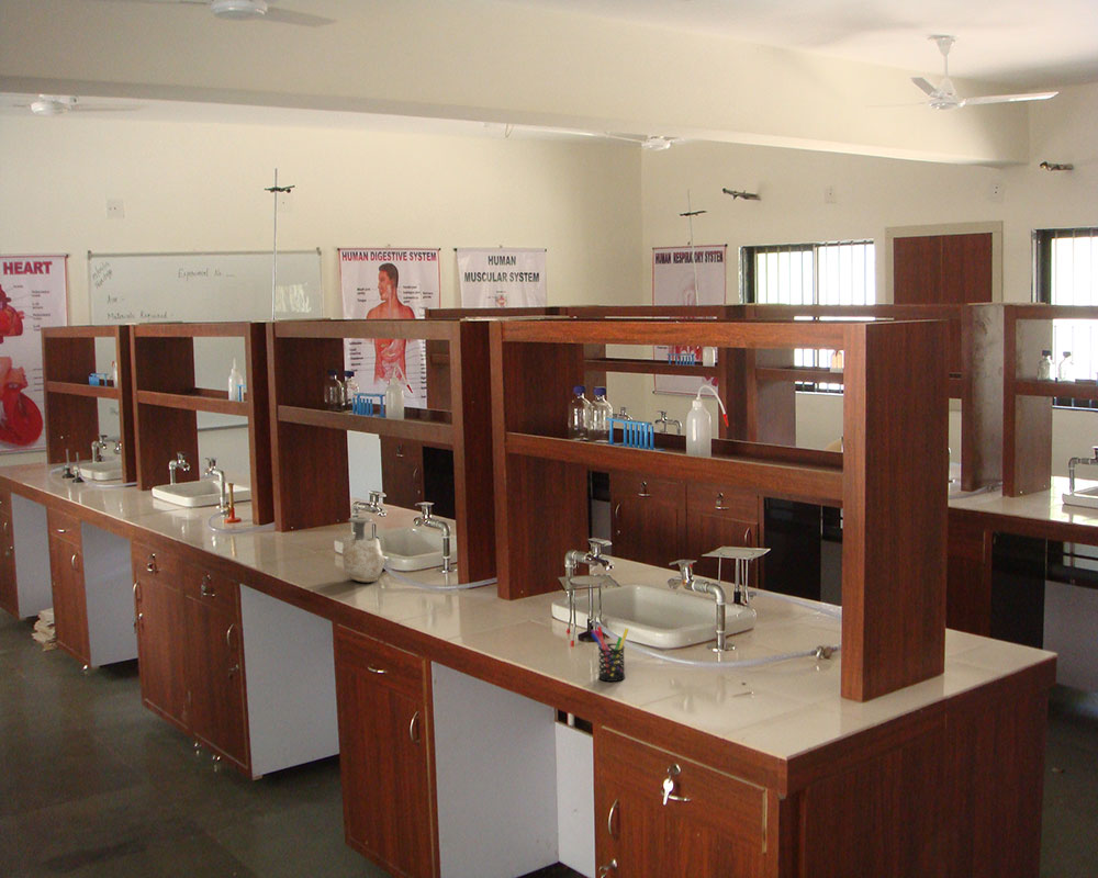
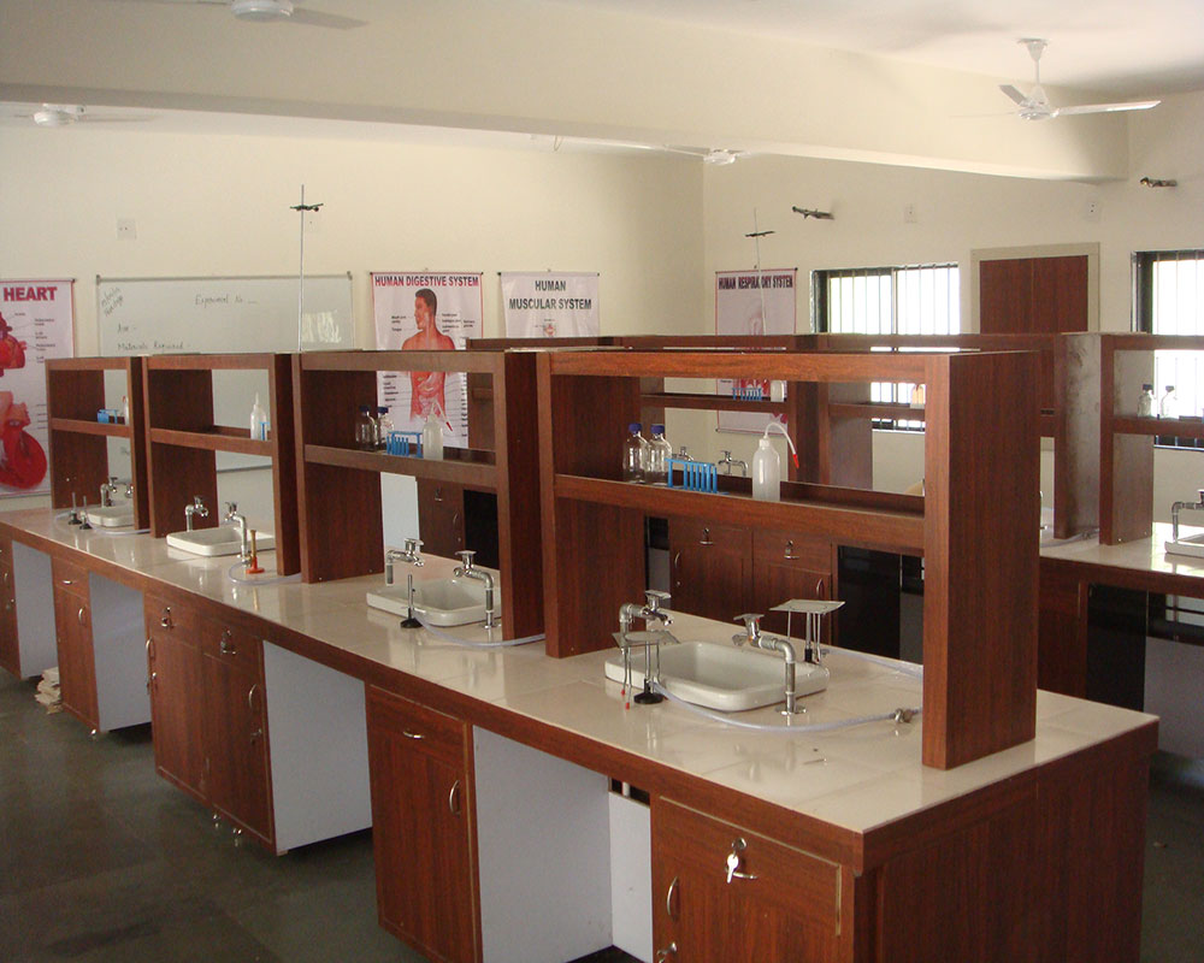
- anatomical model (362, 549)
- pen holder (612, 652)
